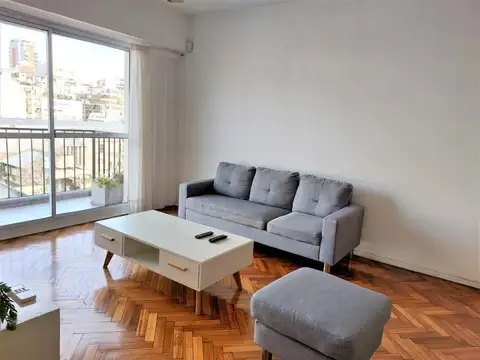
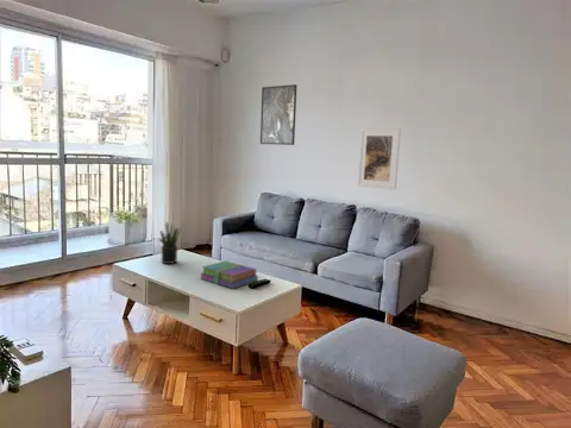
+ potted plant (170, 241)
+ books (228, 273)
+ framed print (377, 158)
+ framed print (277, 115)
